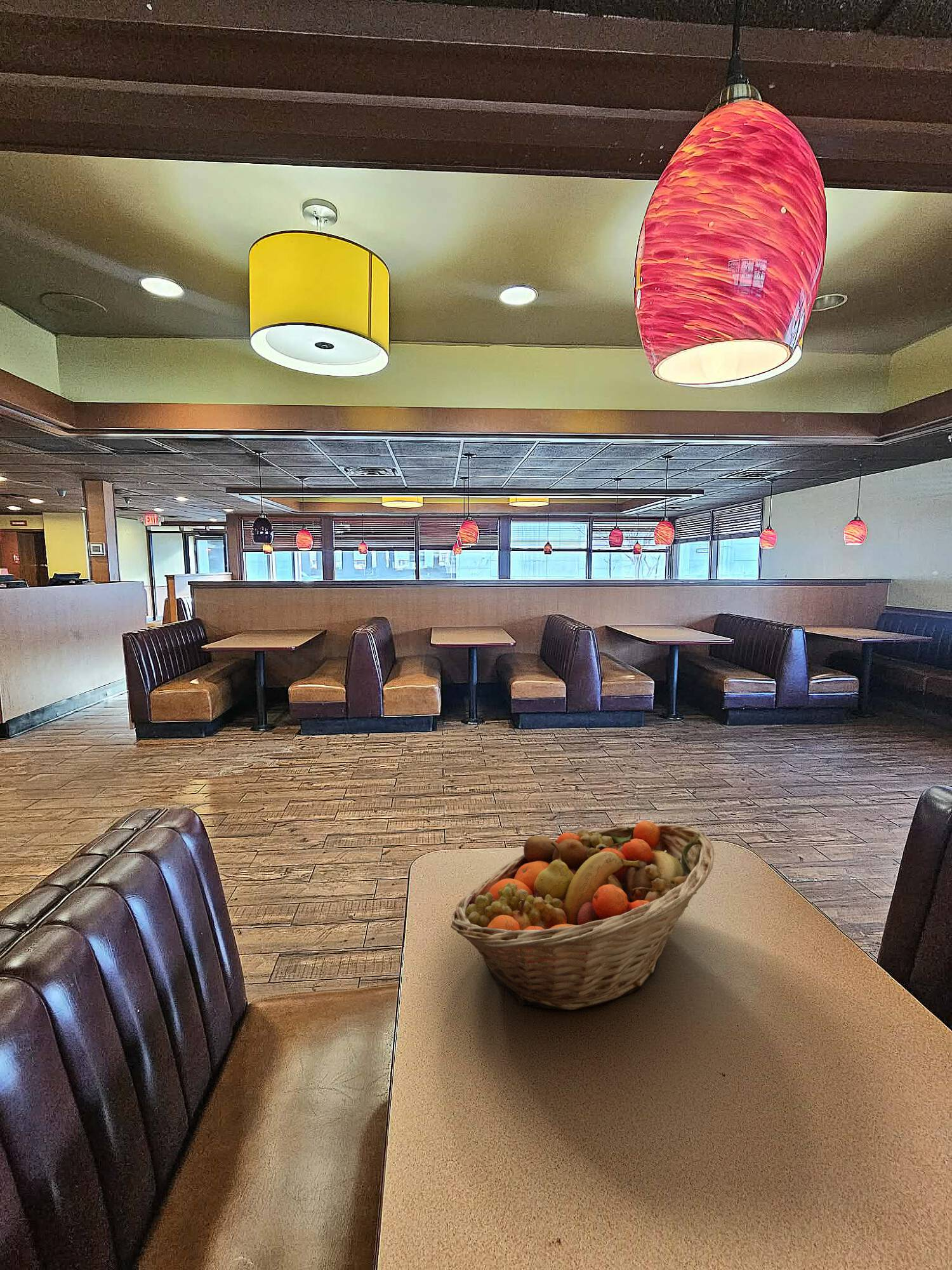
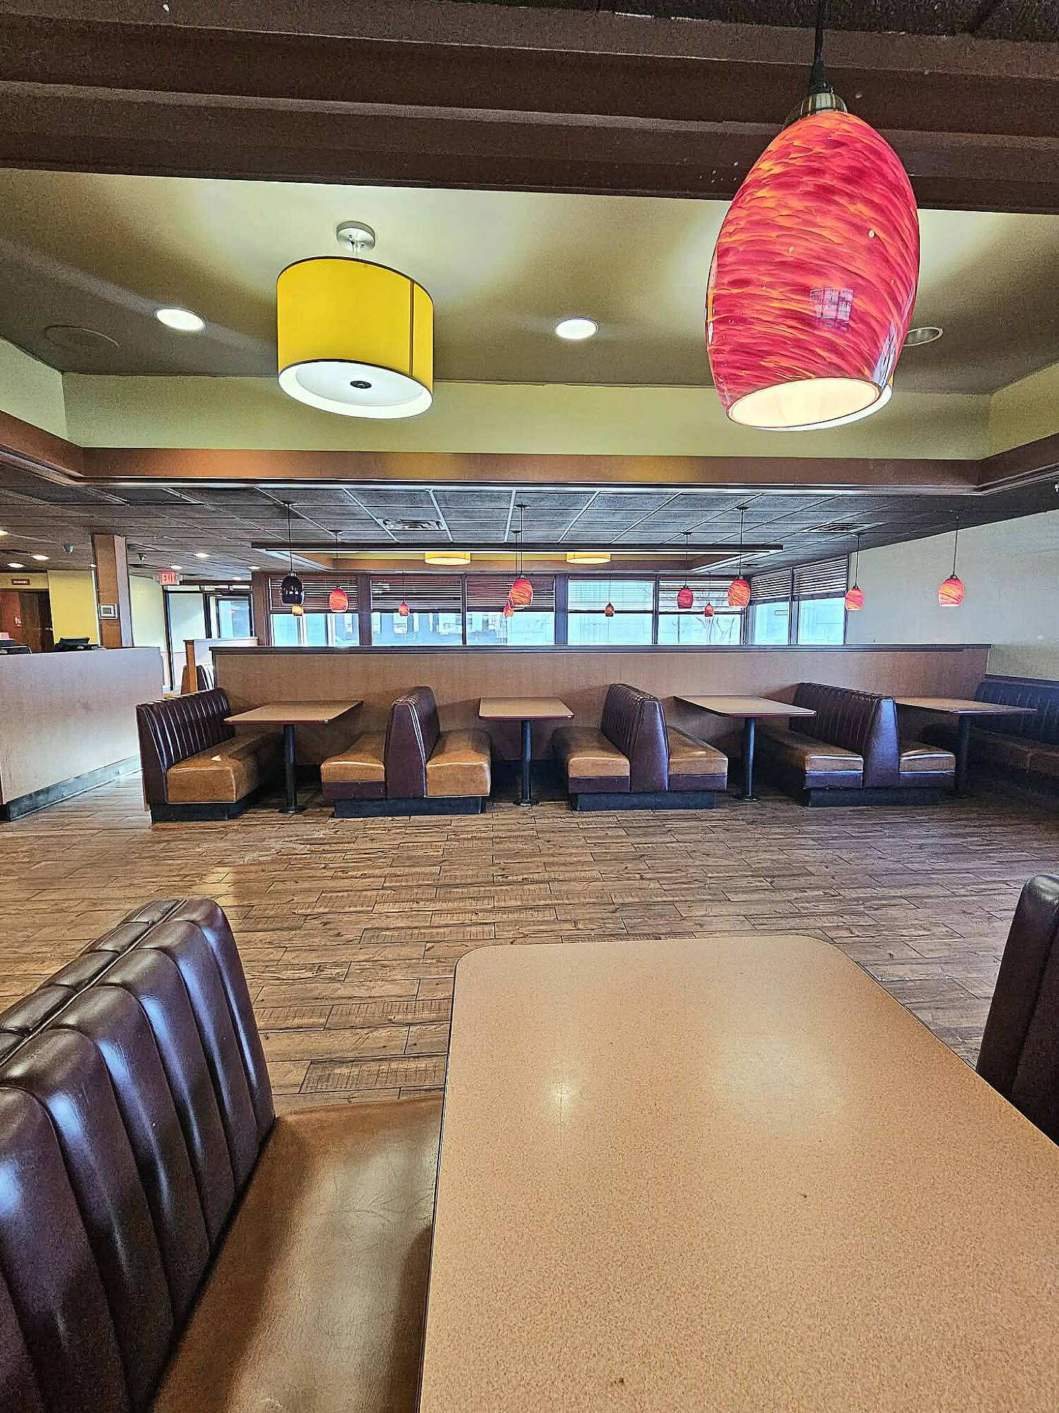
- fruit basket (585, 895)
